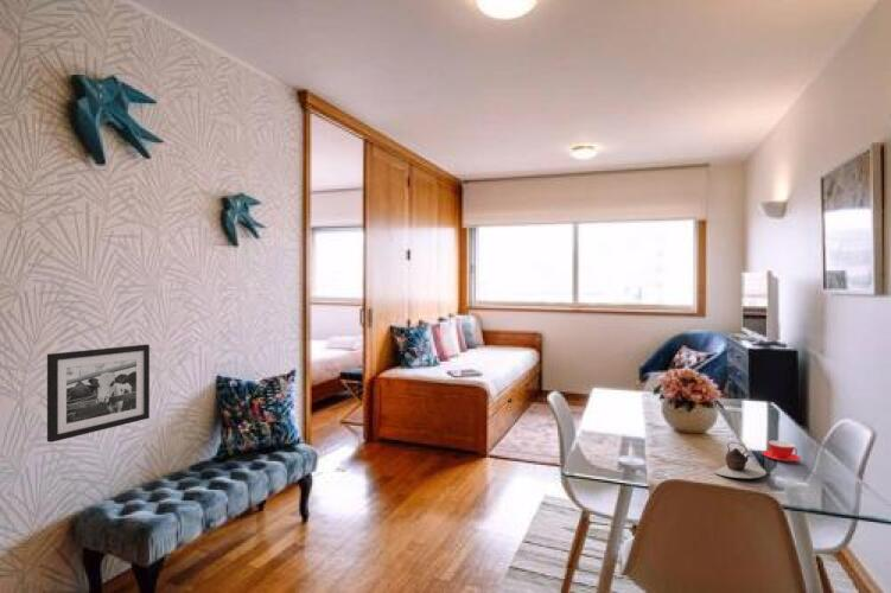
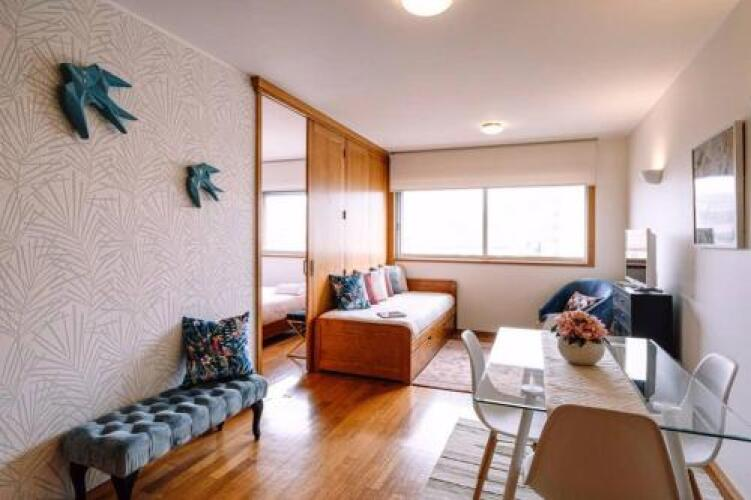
- picture frame (102, 388)
- teapot (732, 455)
- teacup (781, 449)
